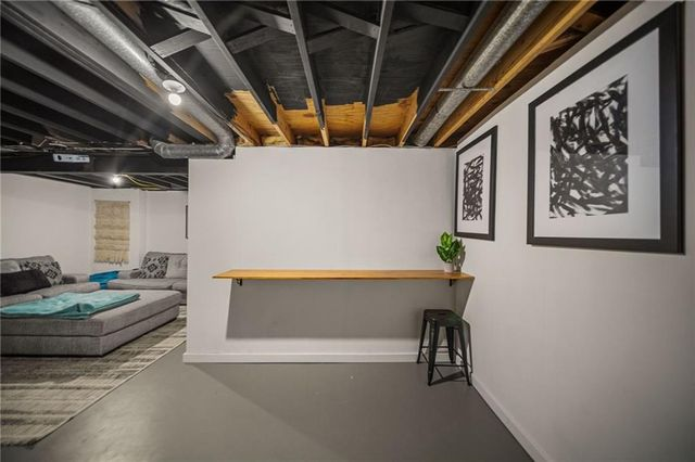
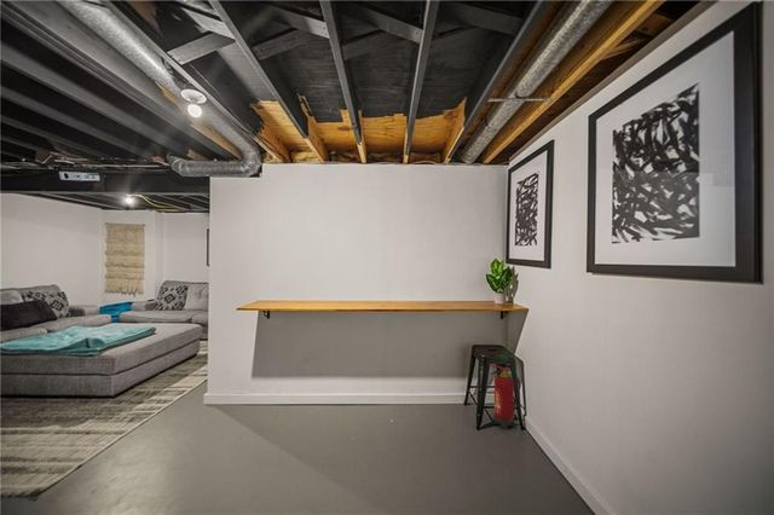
+ fire extinguisher (504, 394)
